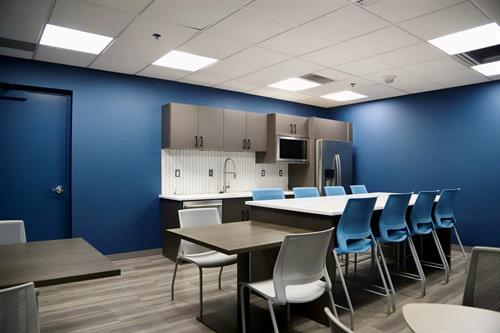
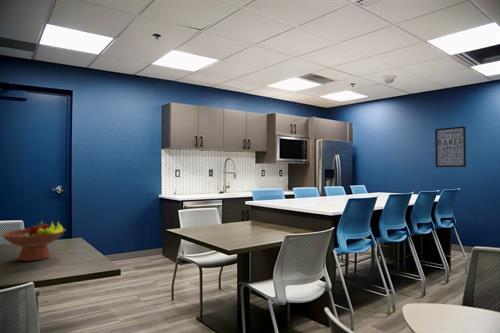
+ fruit bowl (34, 239)
+ wall art (450, 147)
